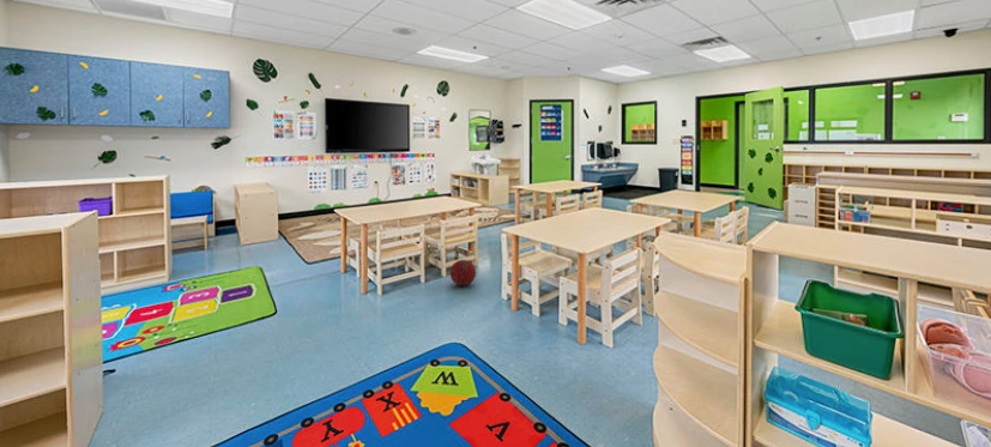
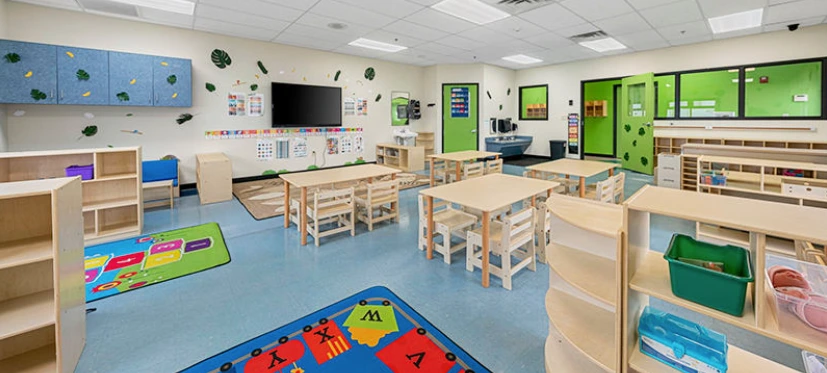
- ball (463, 272)
